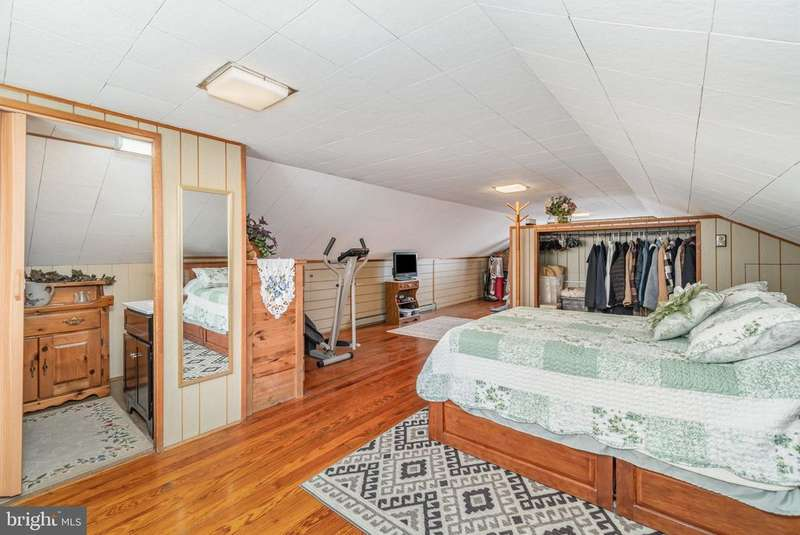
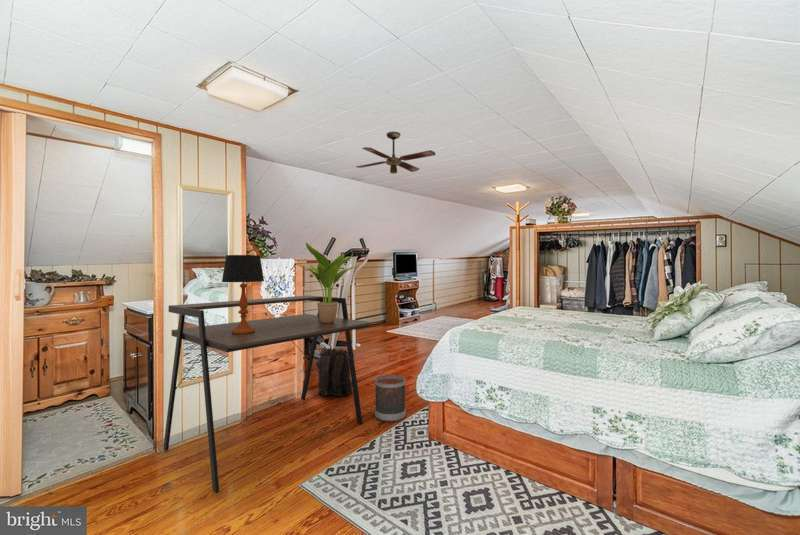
+ backpack (335, 370)
+ desk (271, 344)
+ potted plant (331, 283)
+ table lamp (243, 293)
+ ceiling fan (393, 153)
+ wastebasket (390, 397)
